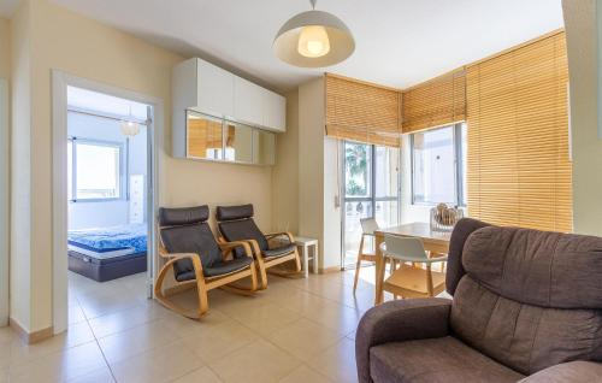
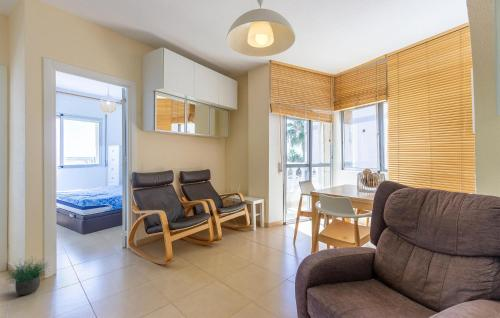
+ potted plant (28, 271)
